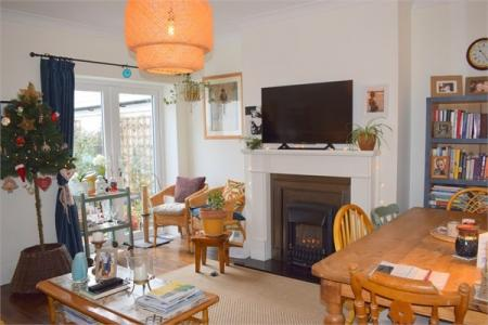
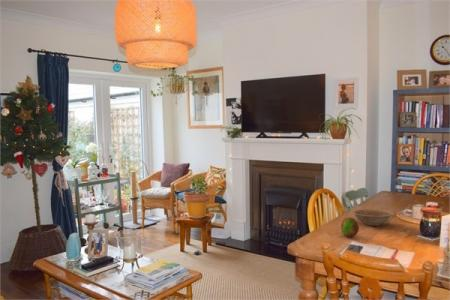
+ bowl (372, 217)
+ fruit (349, 227)
